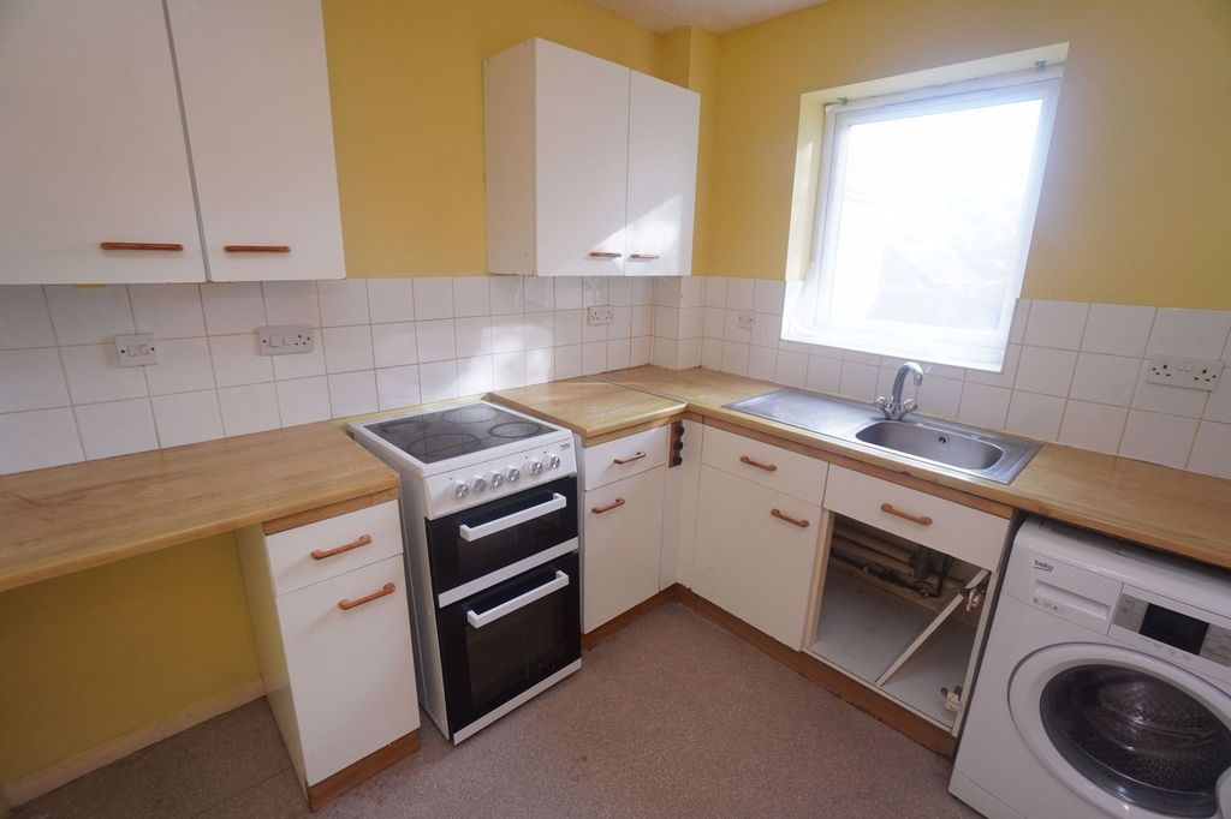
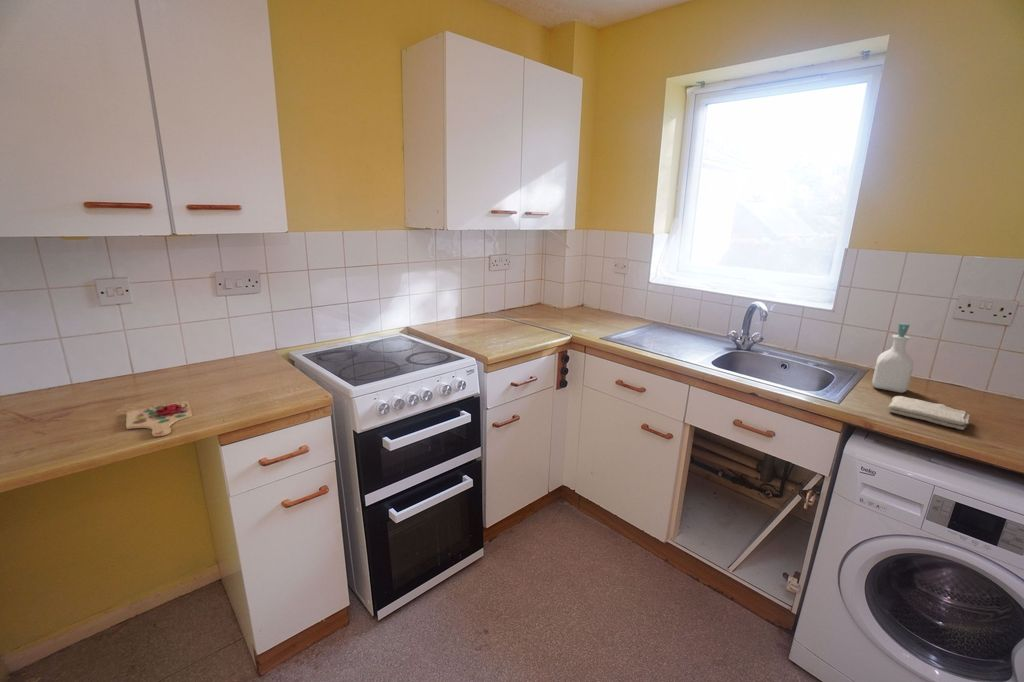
+ washcloth (927, 411)
+ cutting board (159, 416)
+ soap bottle (896, 356)
